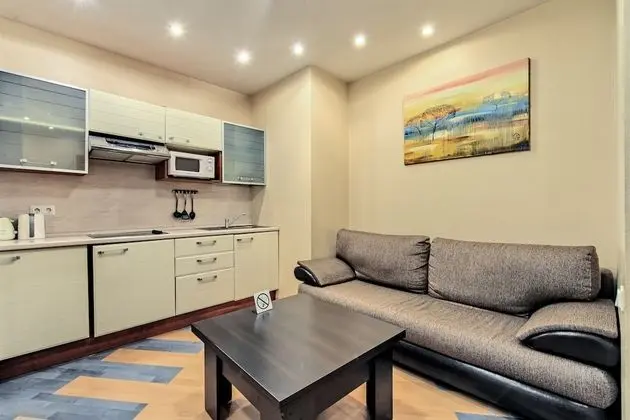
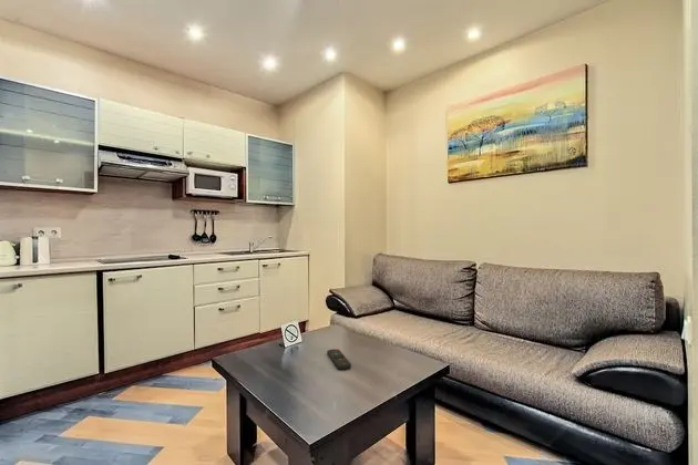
+ remote control (338, 358)
